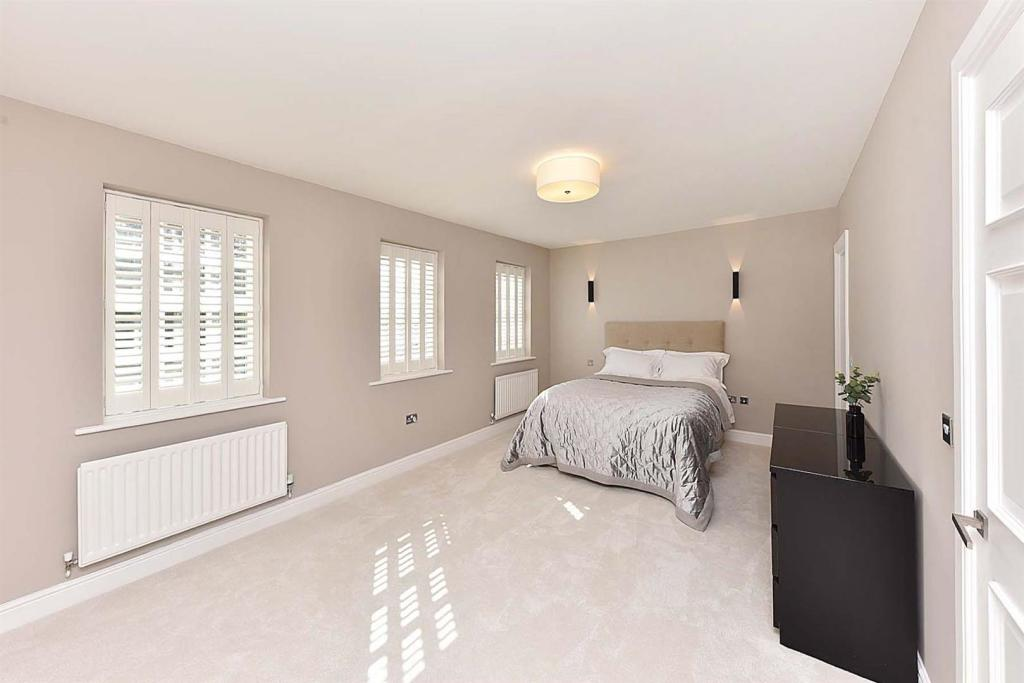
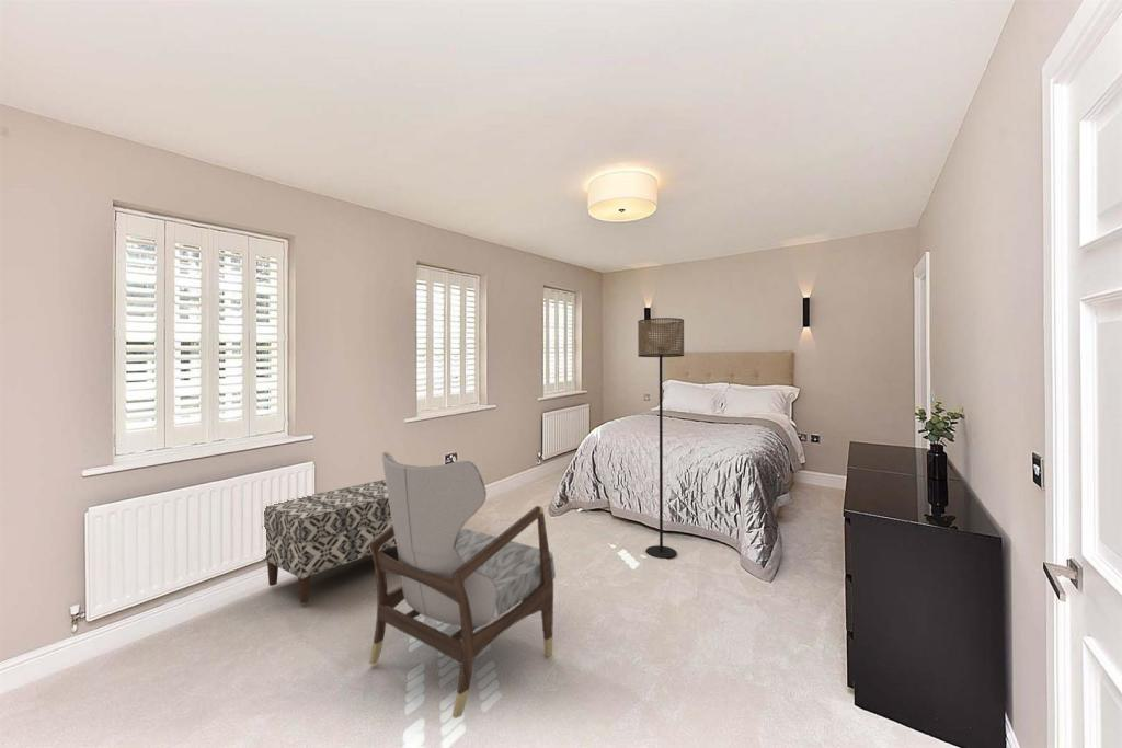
+ armchair (461, 550)
+ floor lamp (661, 436)
+ bench (362, 529)
